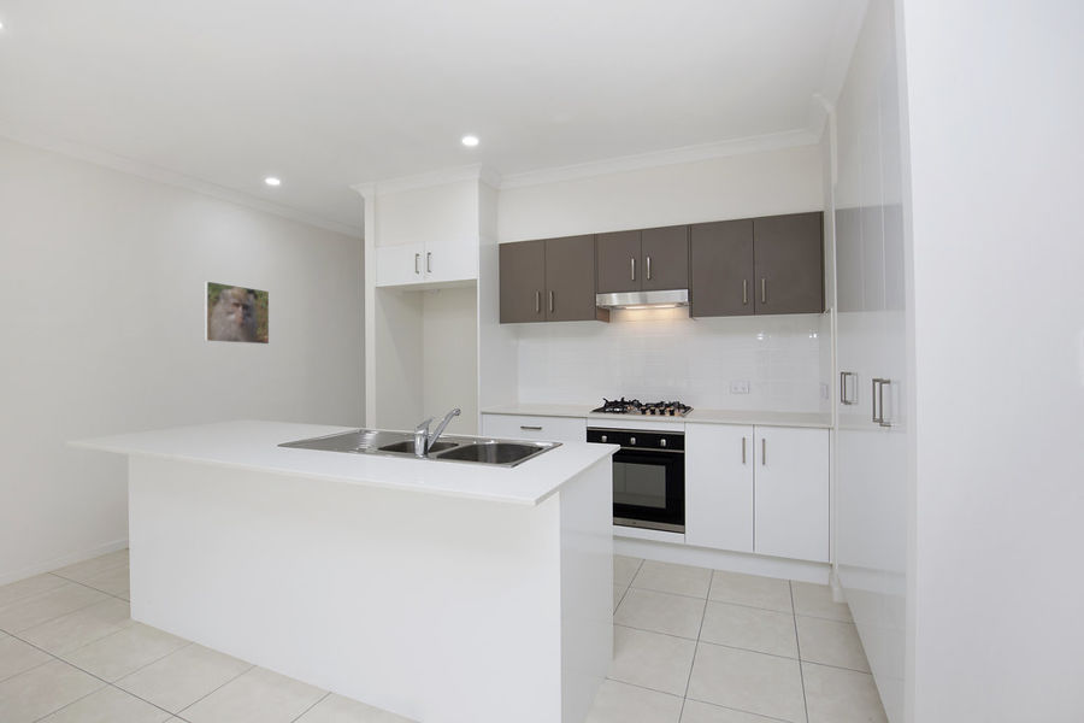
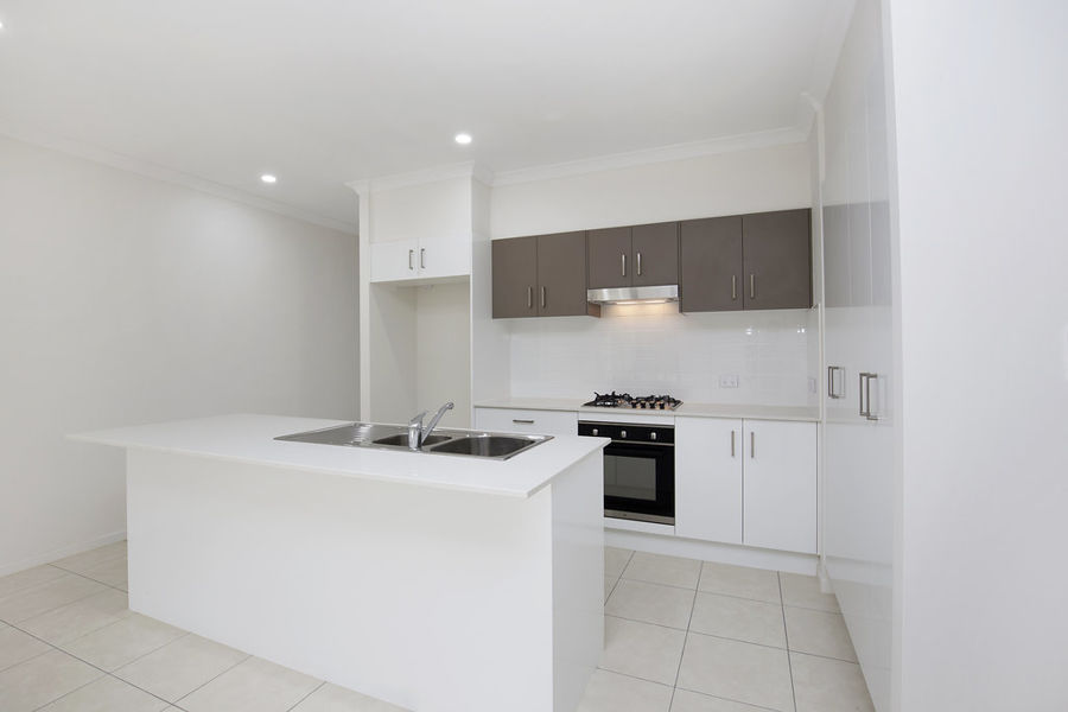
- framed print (238, 315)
